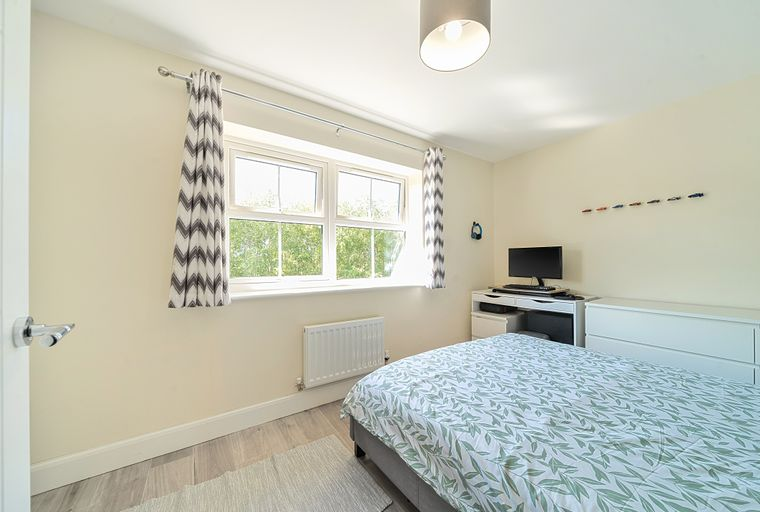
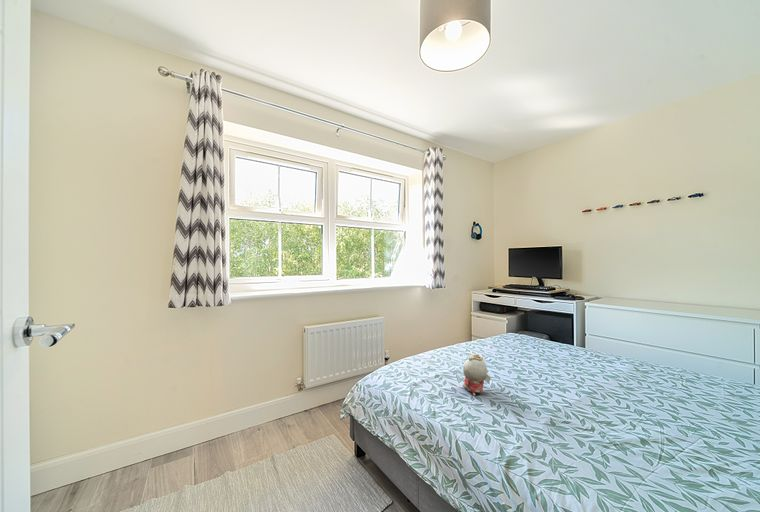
+ stuffed toy (477, 371)
